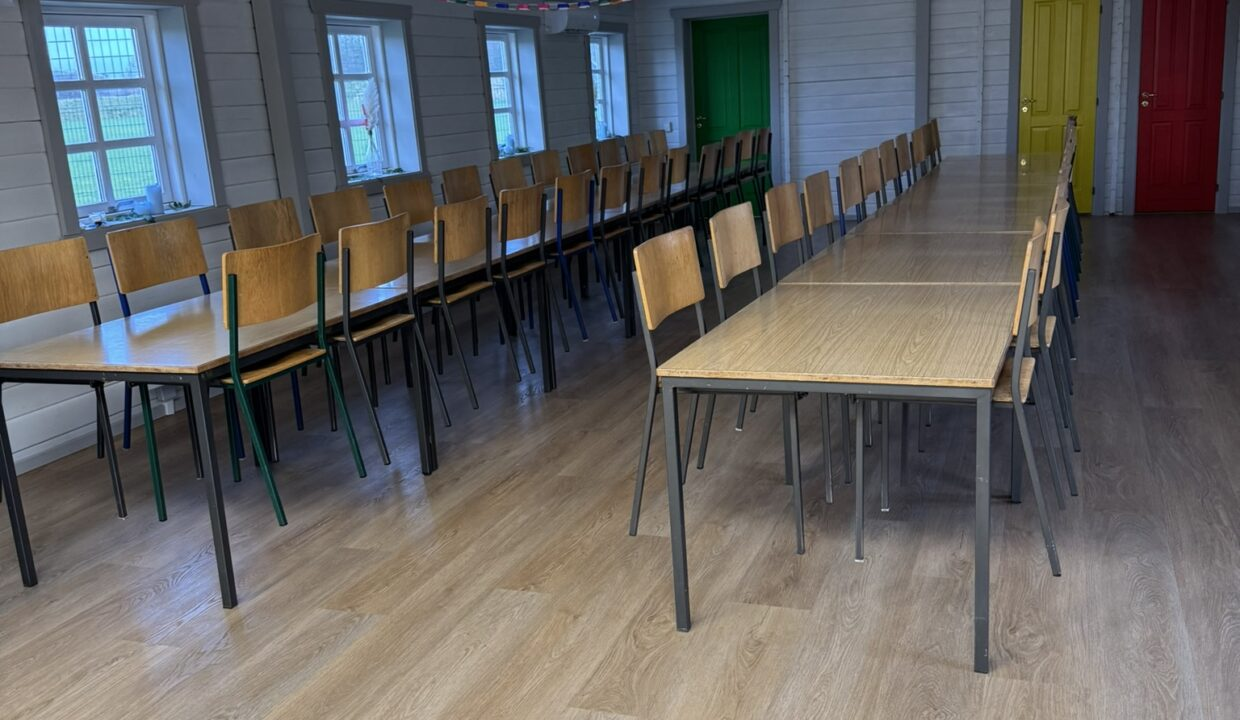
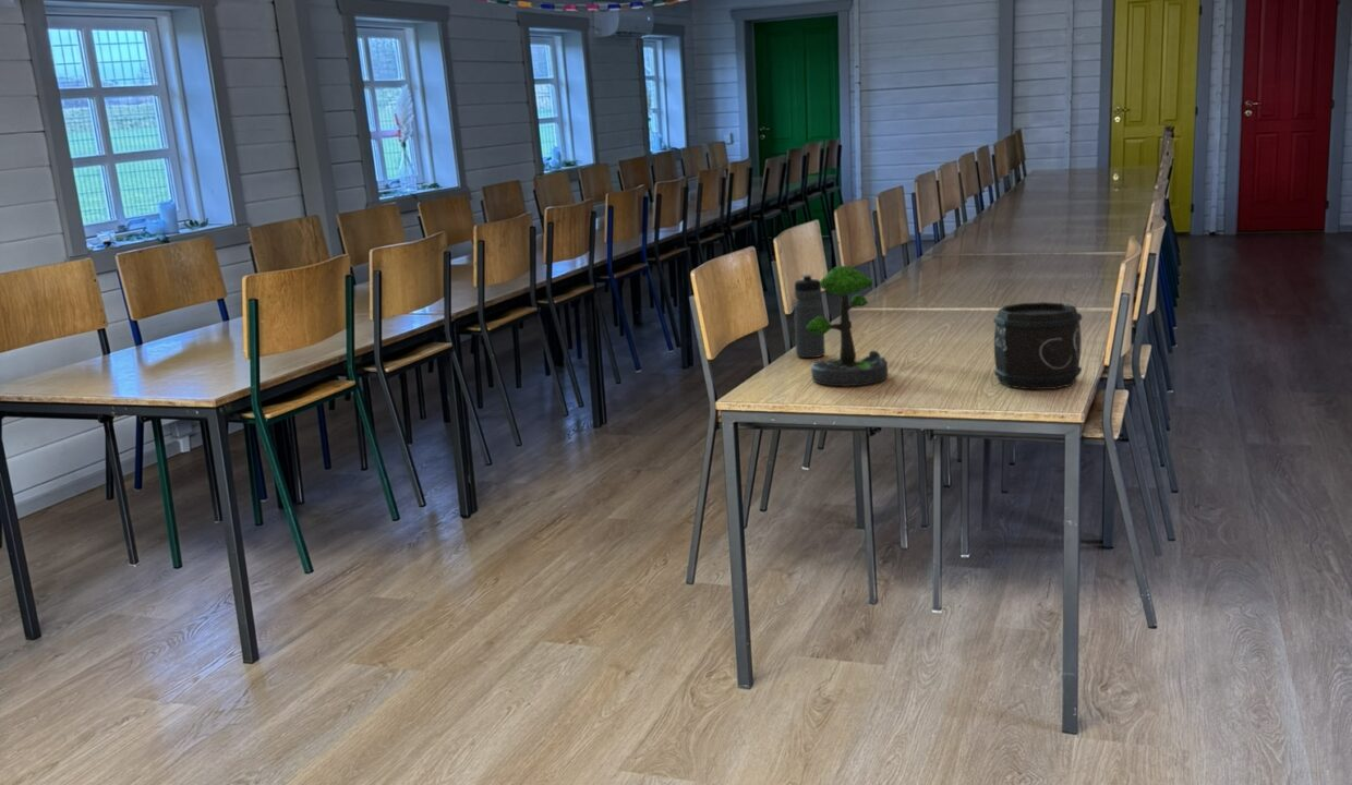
+ plant (845, 323)
+ water bottle (808, 315)
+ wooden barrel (1038, 345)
